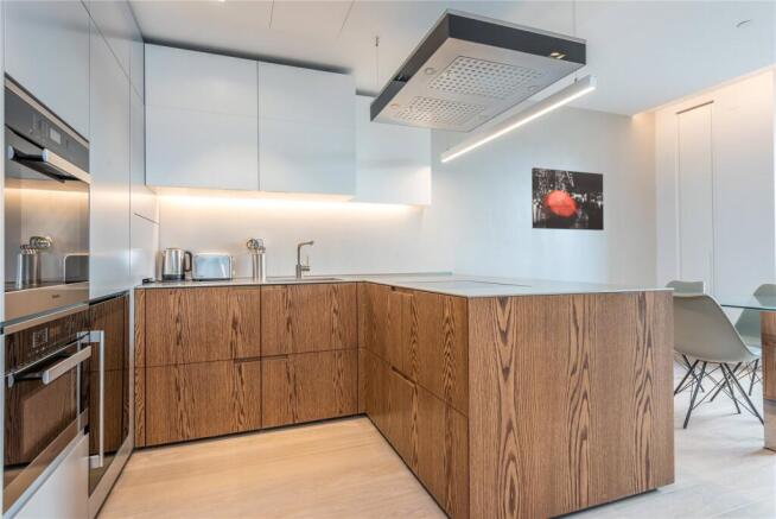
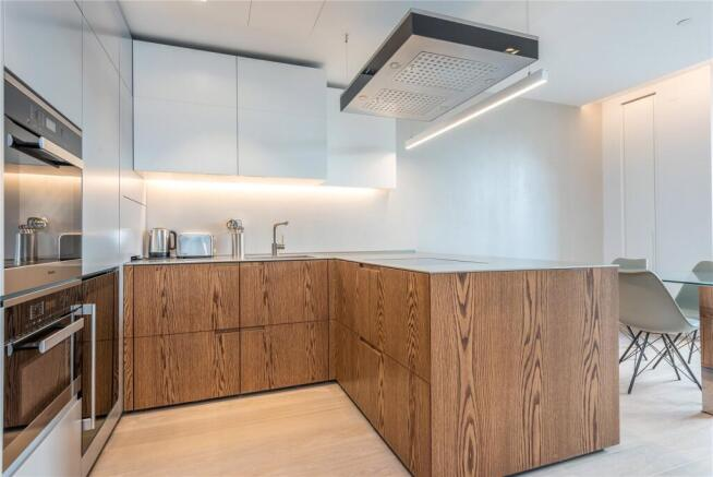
- wall art (568, 200)
